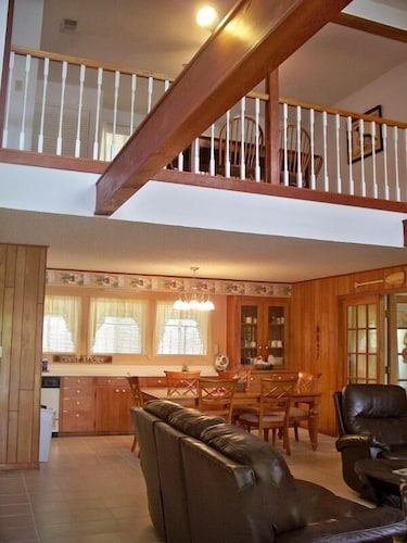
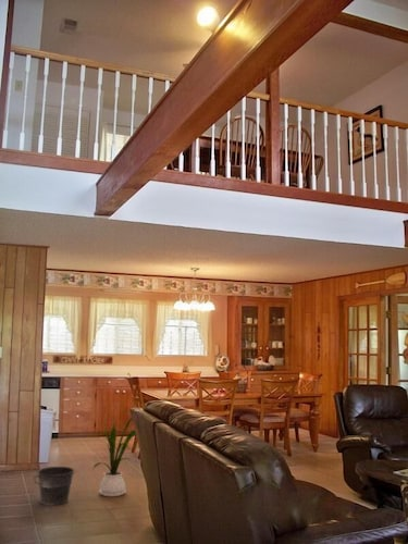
+ house plant (116, 452)
+ bucket (54, 485)
